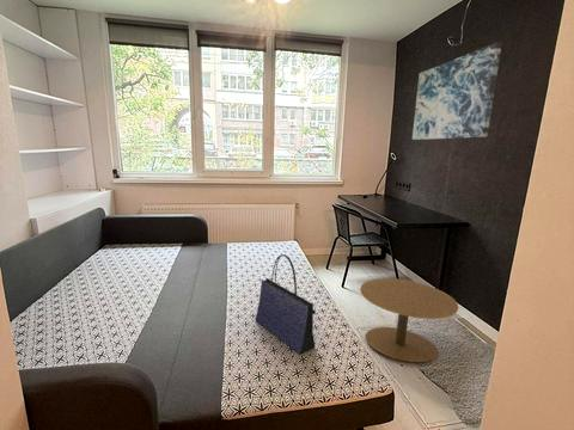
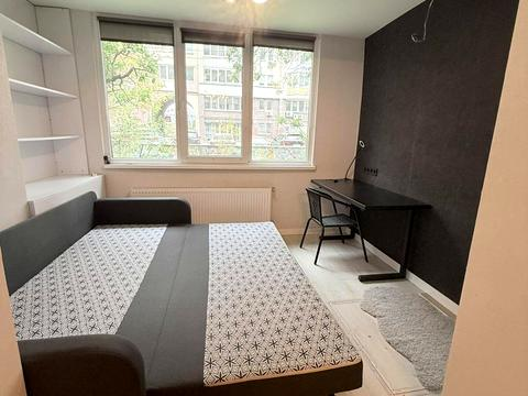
- tote bag (286, 296)
- side table (403, 319)
- wall art (448, 100)
